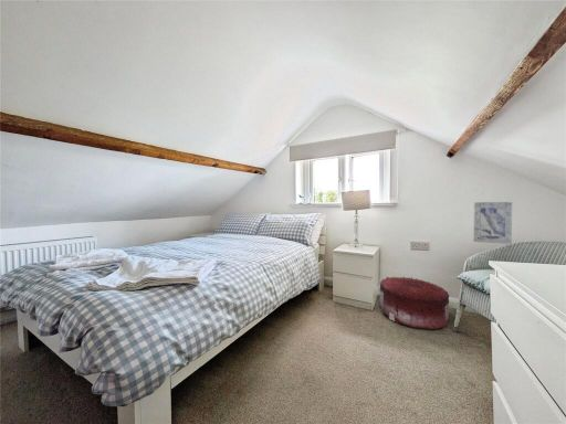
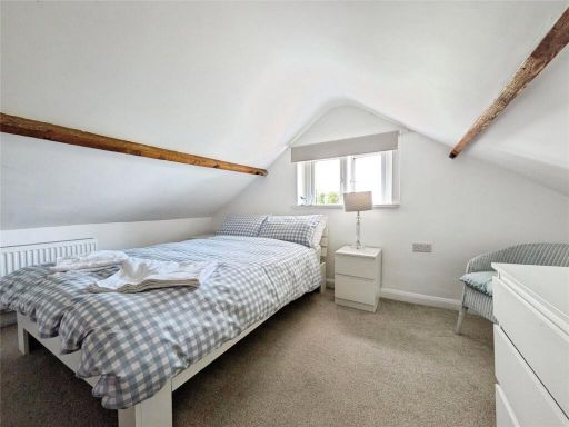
- wall art (492, 222)
- pouf (411, 298)
